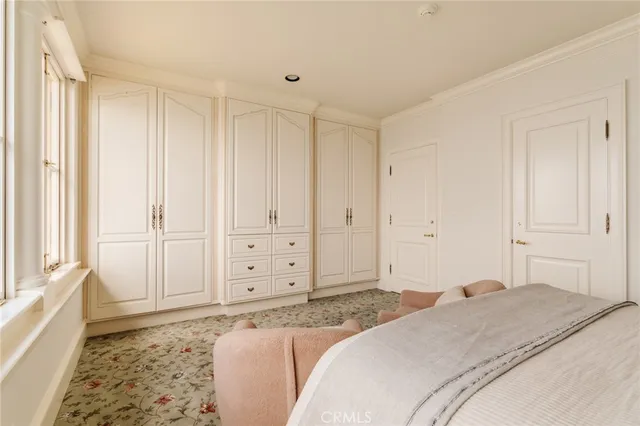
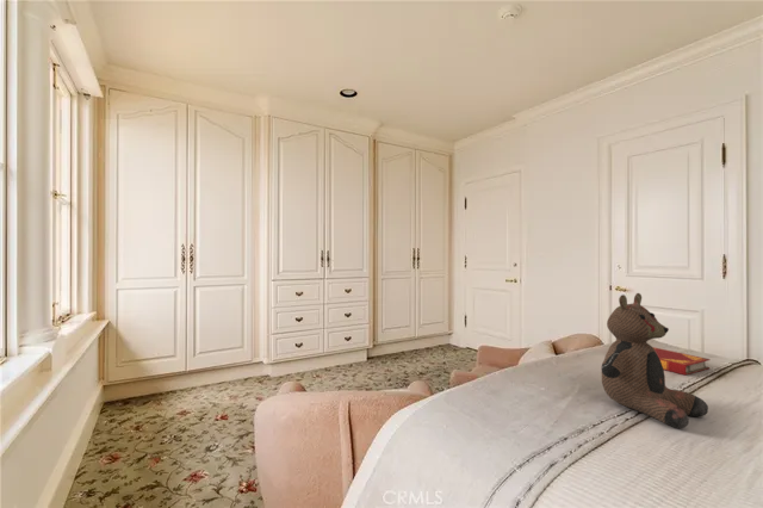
+ teddy bear (650, 353)
+ hardback book (659, 358)
